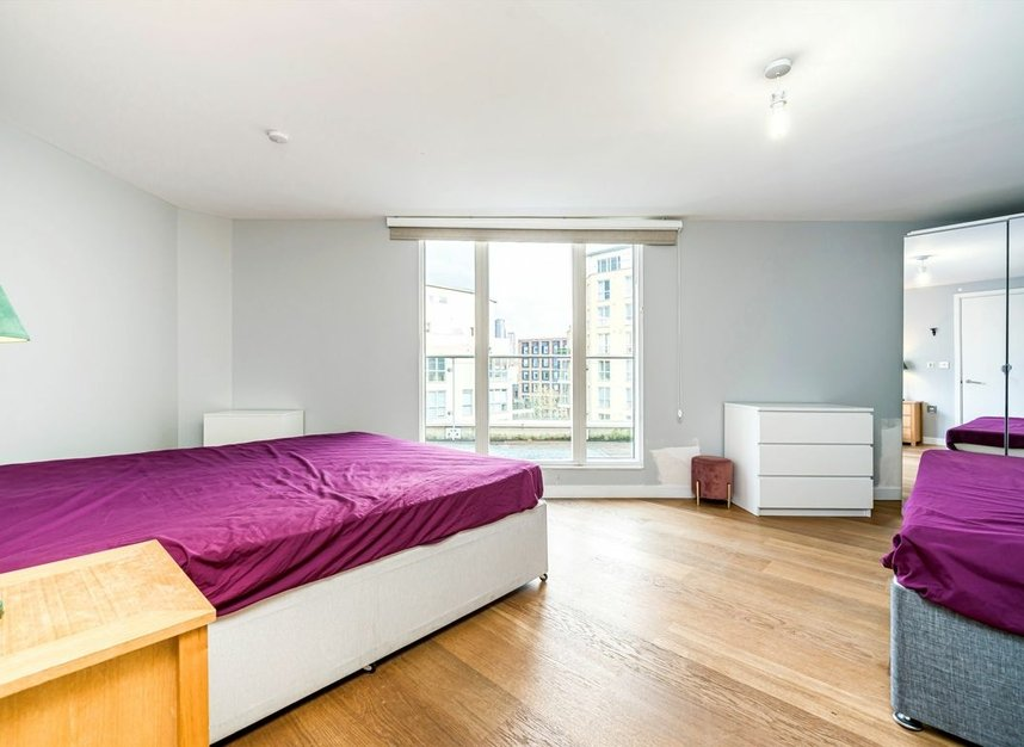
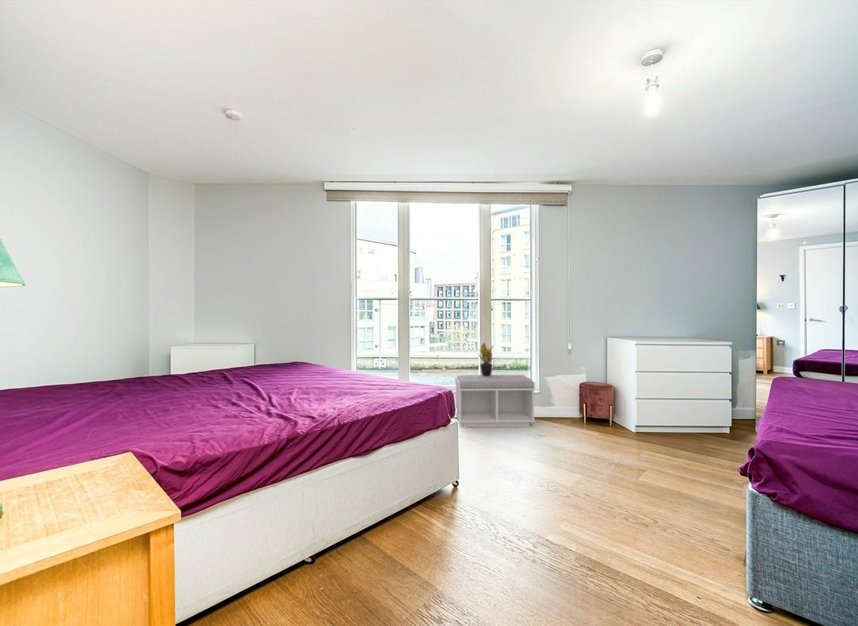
+ potted plant (486, 358)
+ bench (493, 399)
